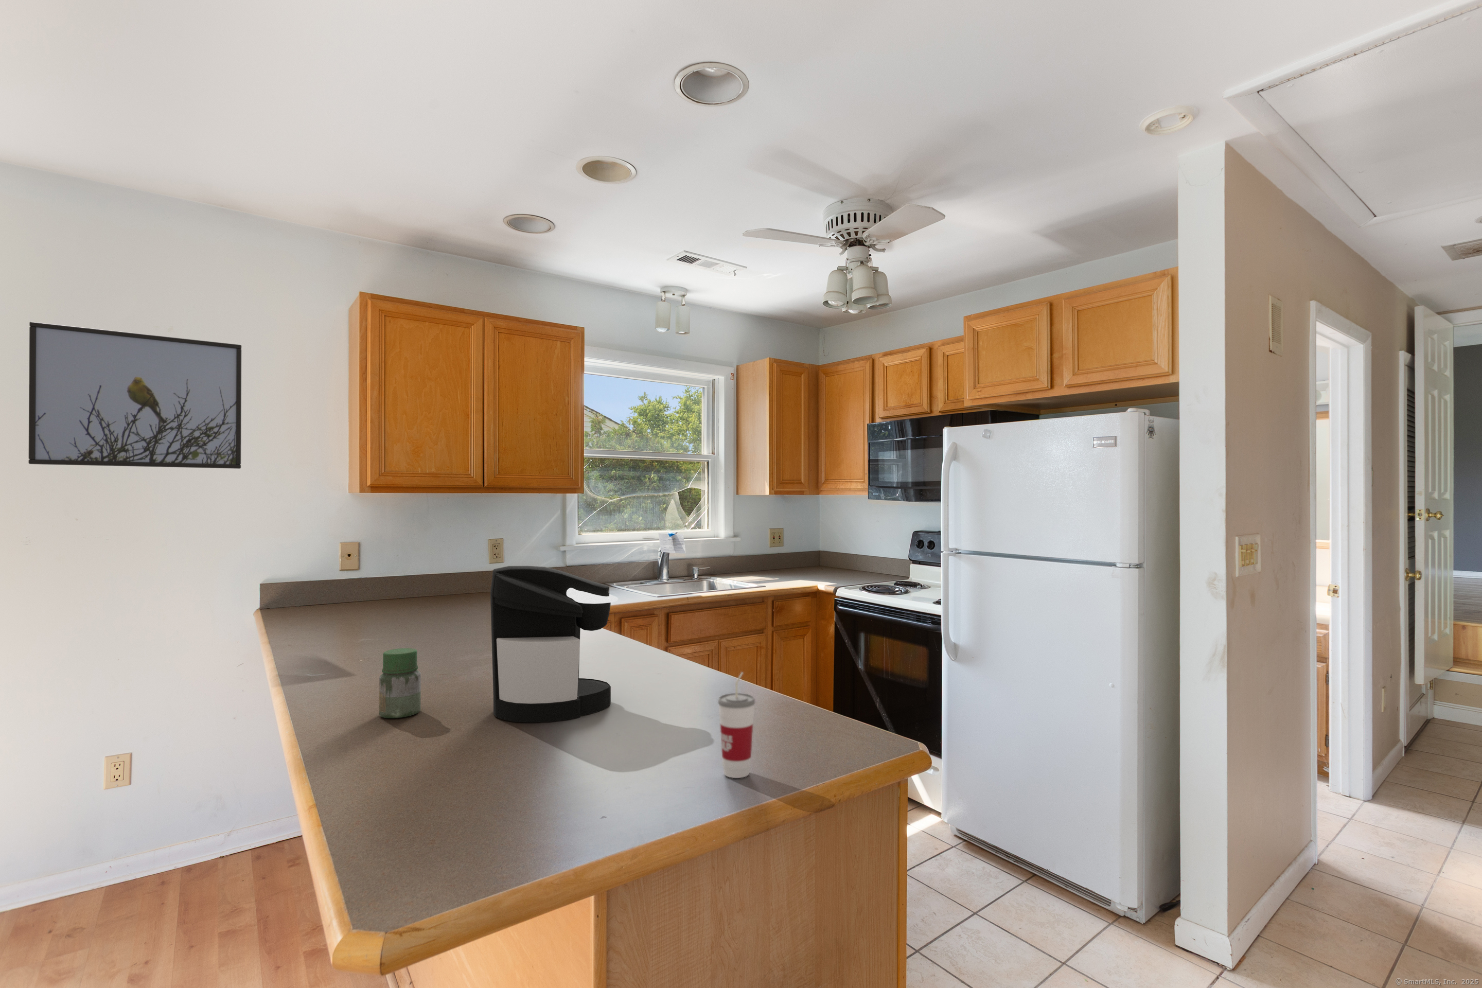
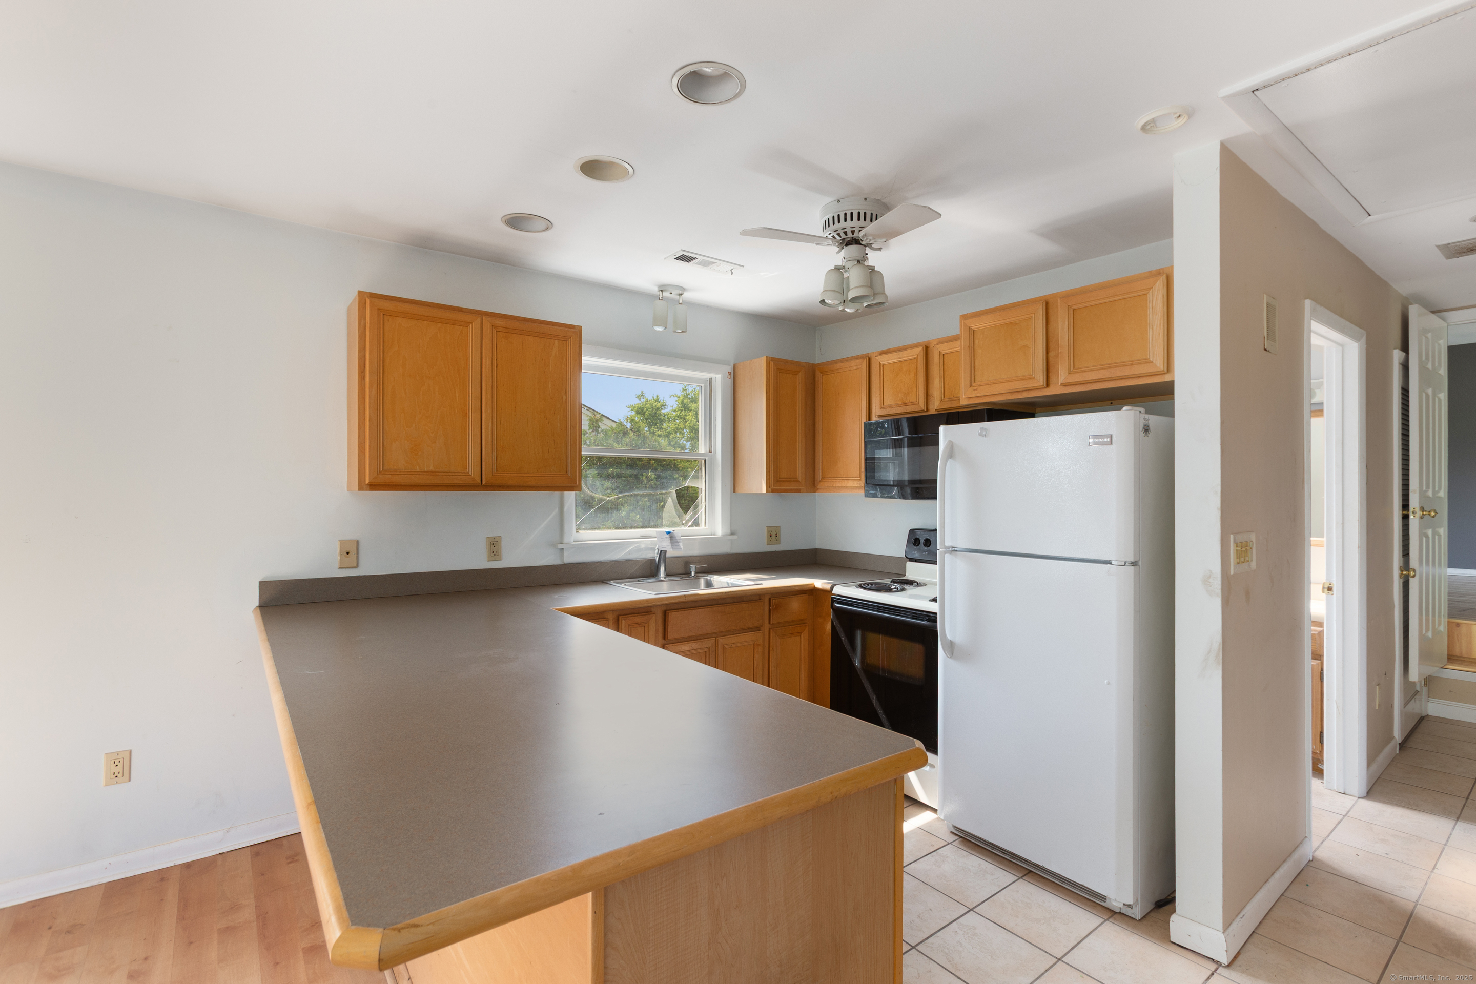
- coffee maker (556, 636)
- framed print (142, 400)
- jar (400, 681)
- cup (737, 722)
